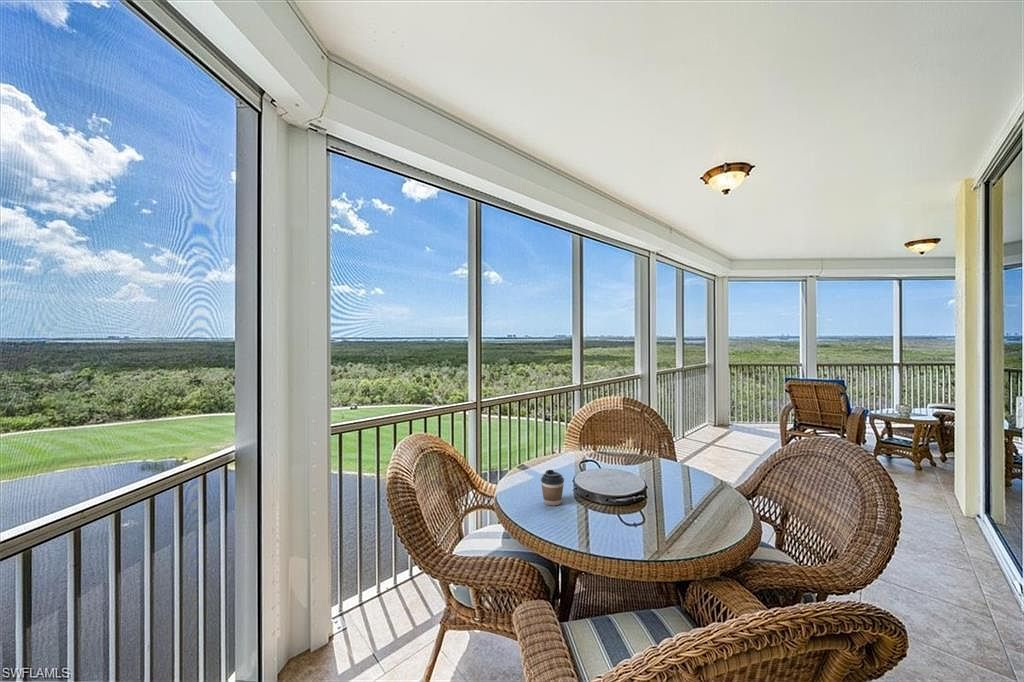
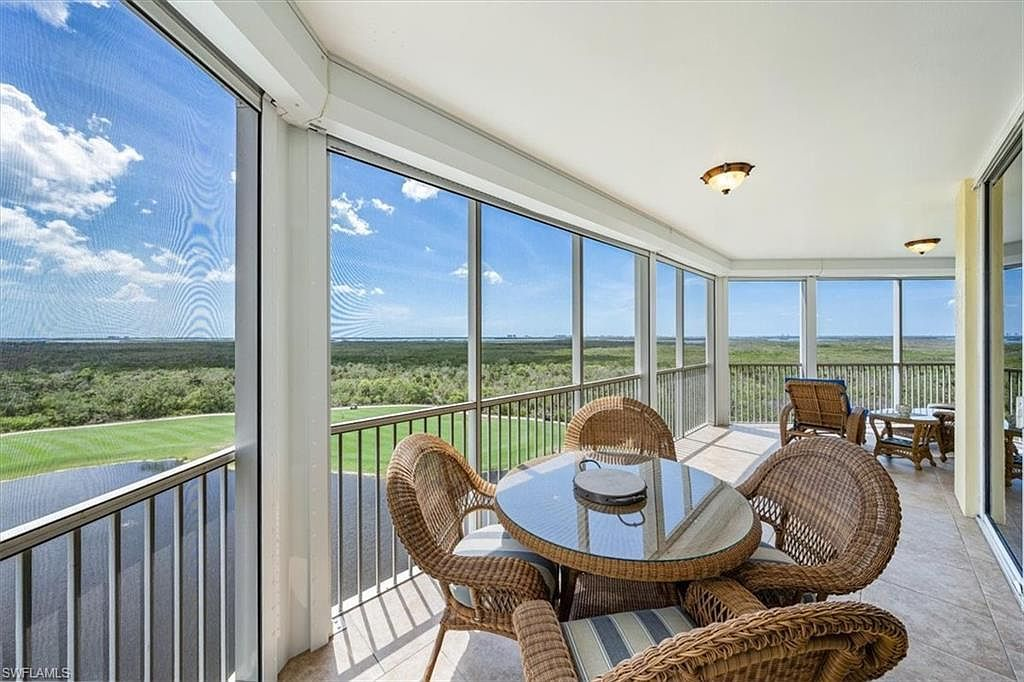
- coffee cup (552, 486)
